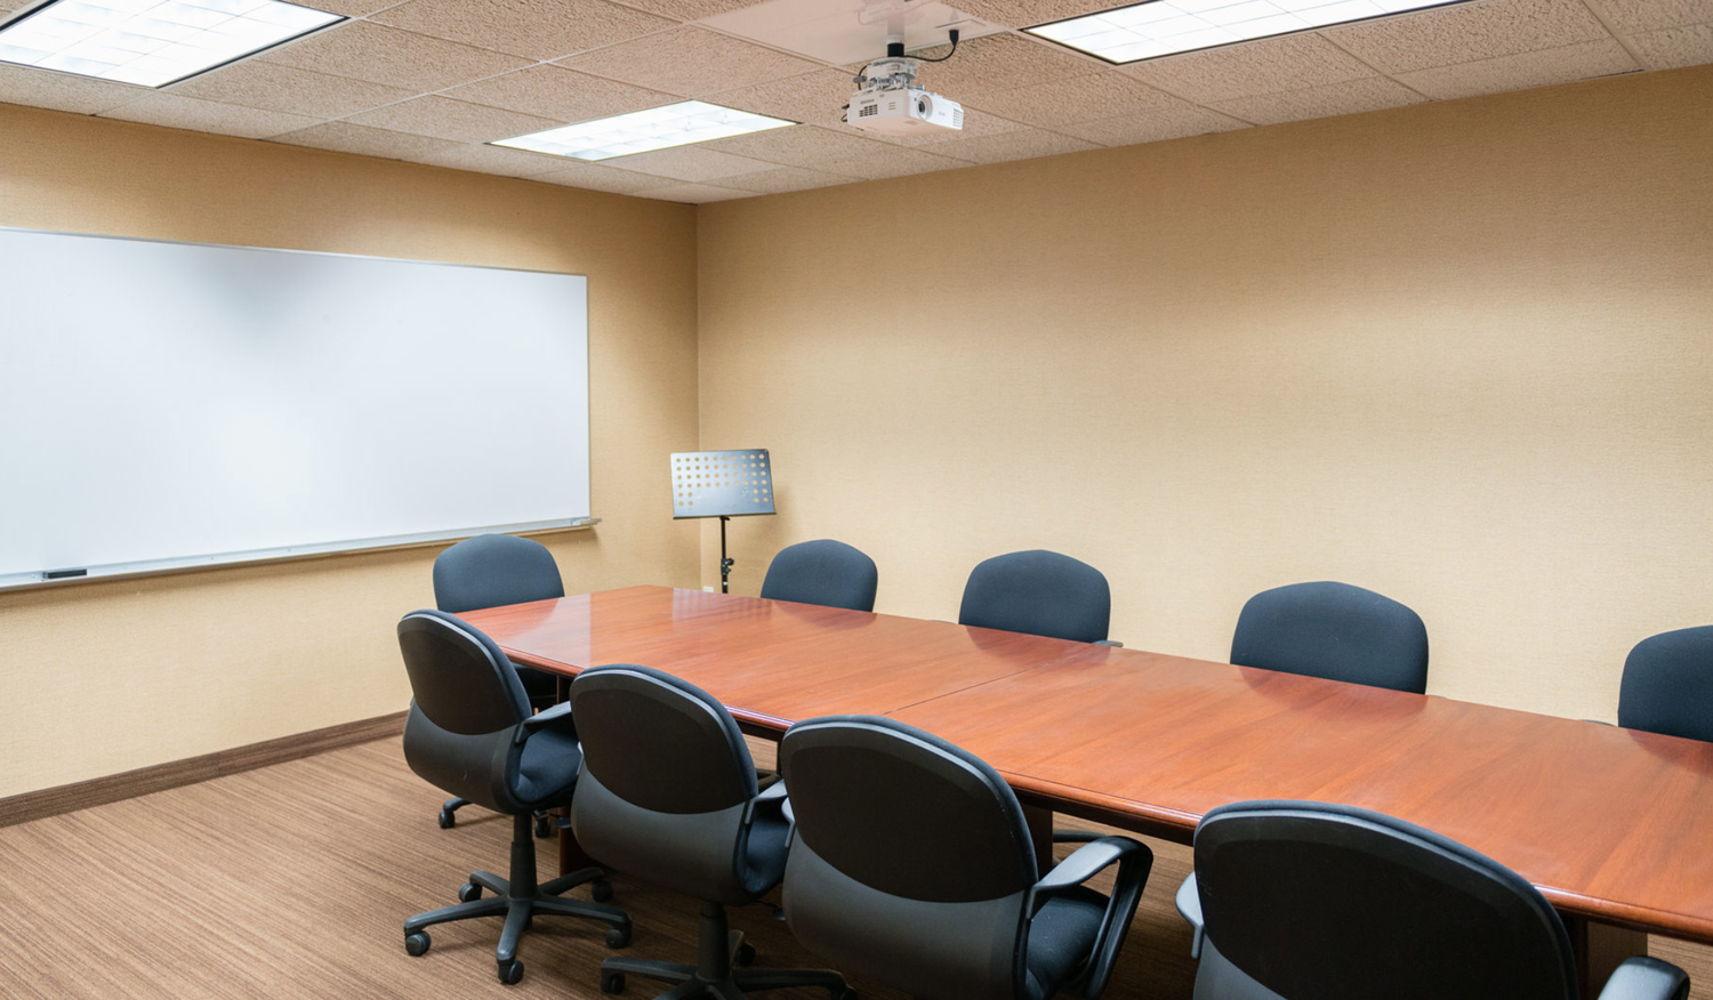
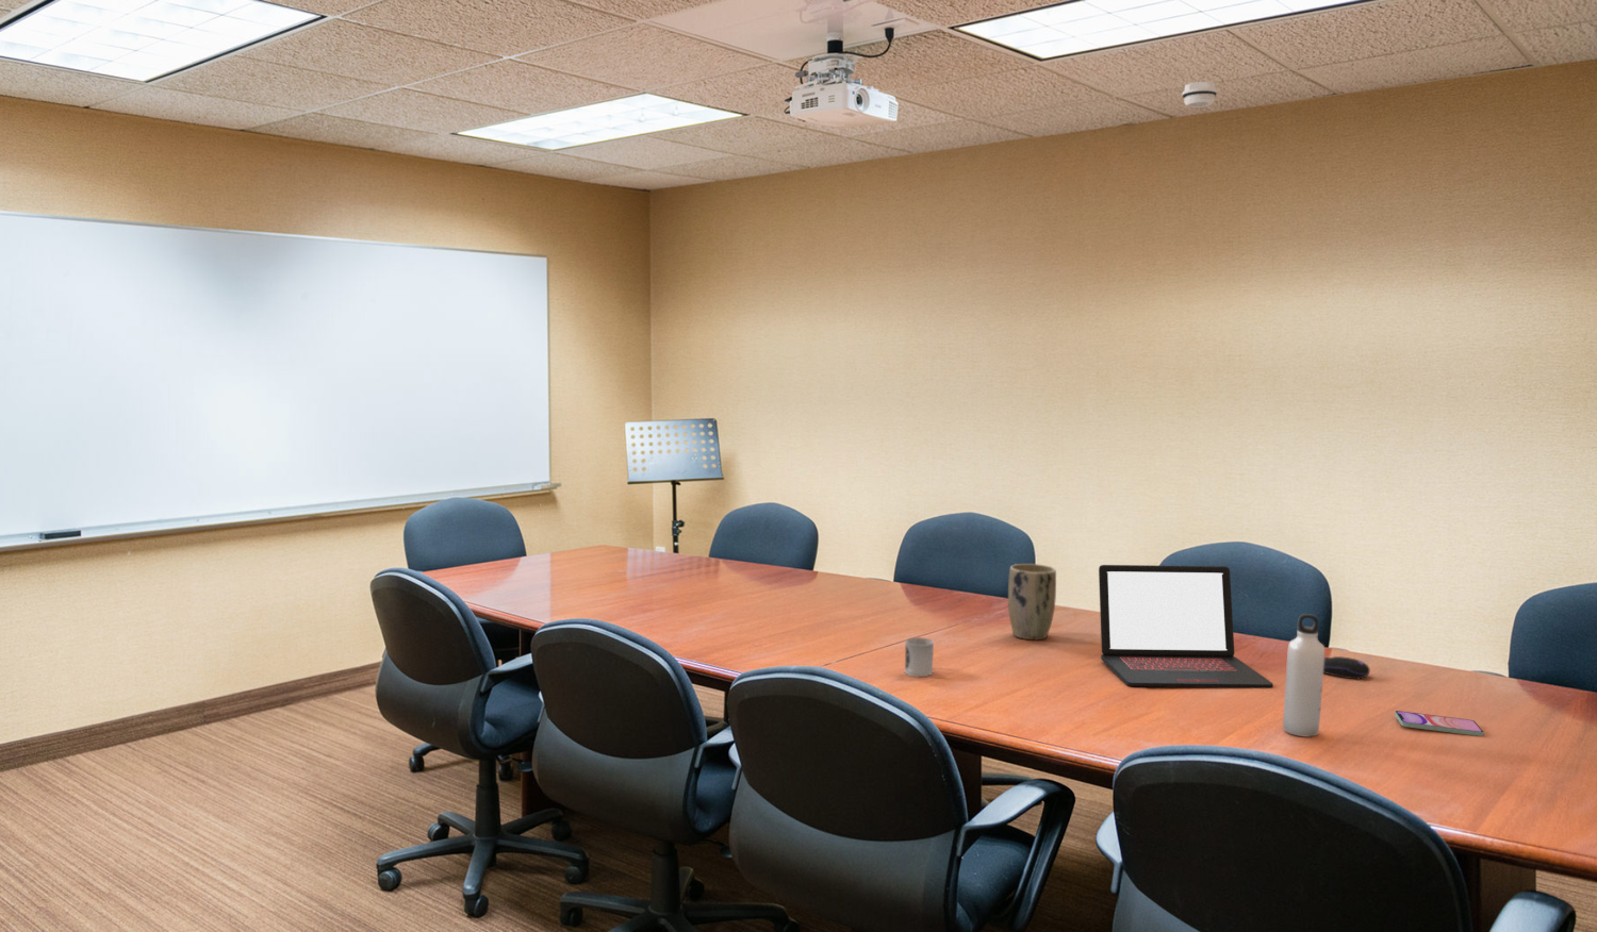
+ laptop (1181, 624)
+ smoke detector (1199, 94)
+ smartphone (1437, 722)
+ cup (918, 655)
+ water bottle (1304, 673)
+ computer mouse (1343, 665)
+ plant pot (1031, 601)
